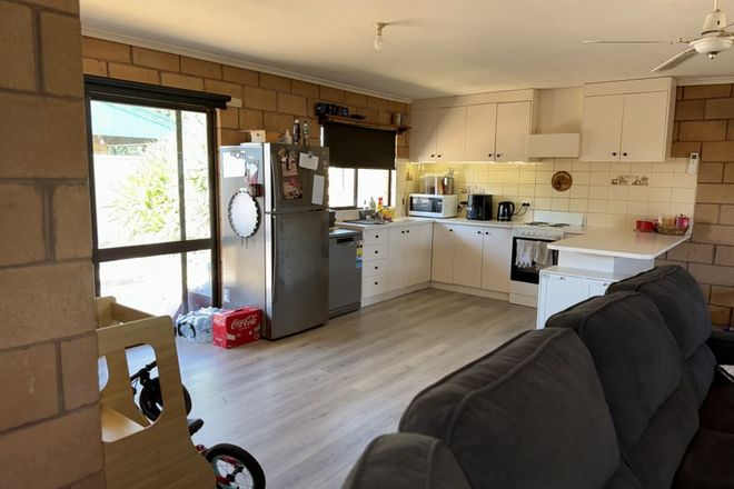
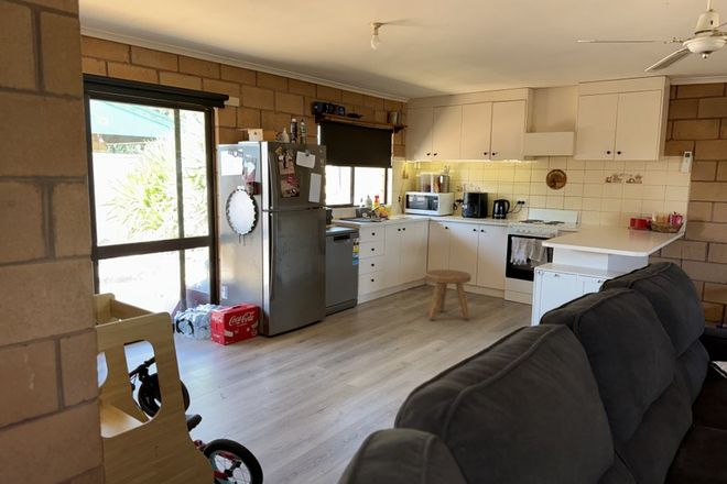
+ stool (445, 295)
